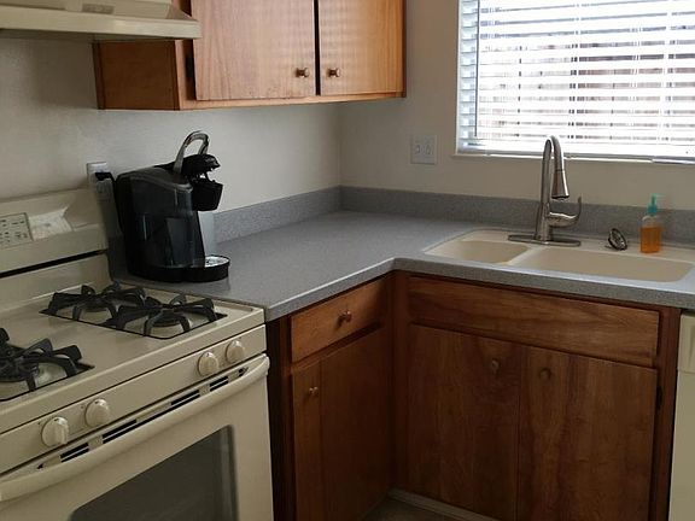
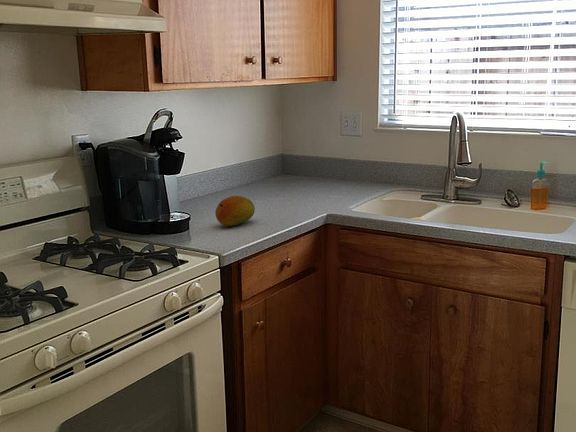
+ fruit (236, 210)
